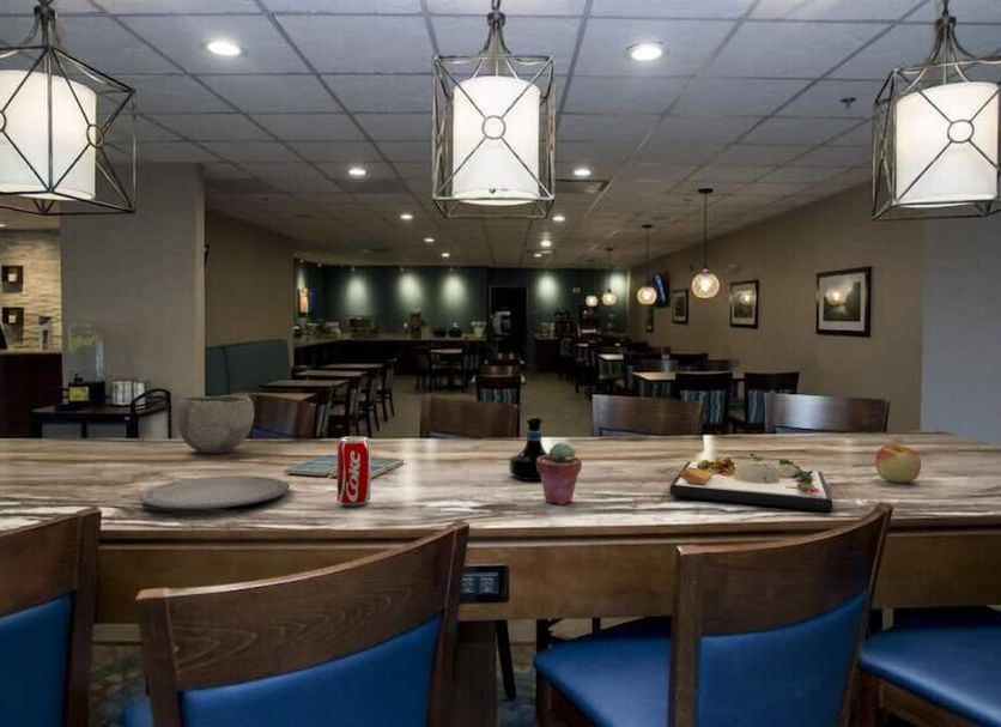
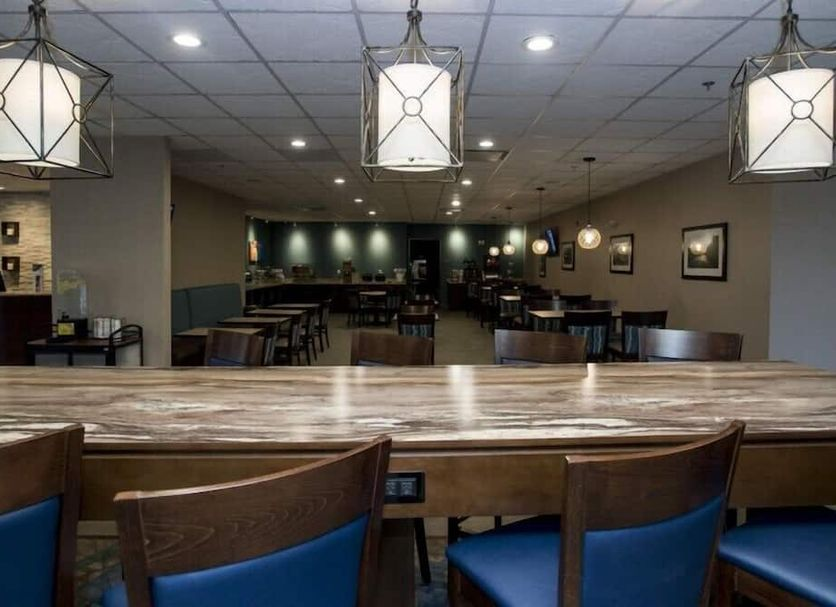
- drink coaster (336, 465)
- tequila bottle (533, 447)
- beverage can (353, 471)
- apple (898, 462)
- dinner plate (750, 472)
- bowl (216, 424)
- potted succulent (558, 471)
- plate (217, 492)
